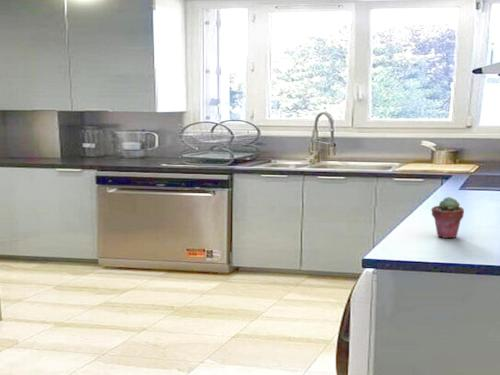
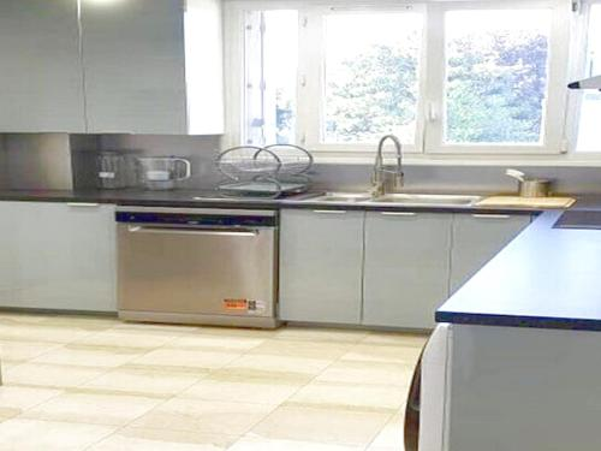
- potted succulent (447, 216)
